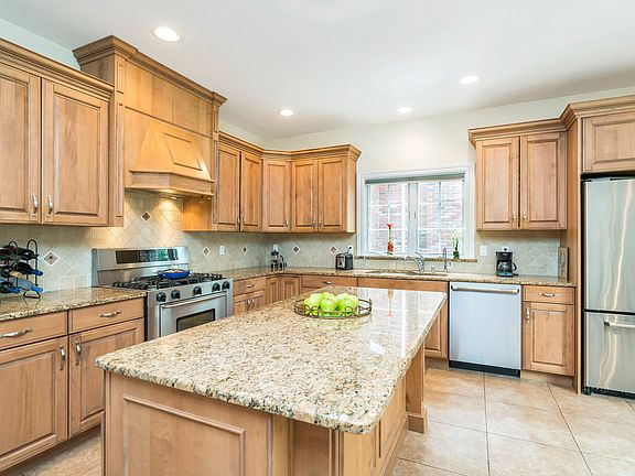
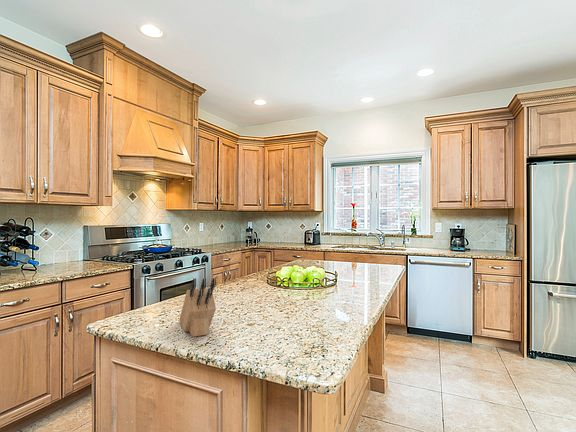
+ knife block (197, 301)
